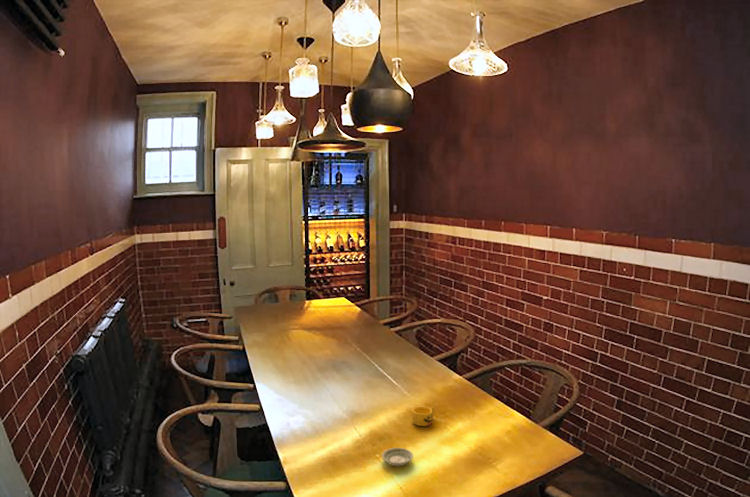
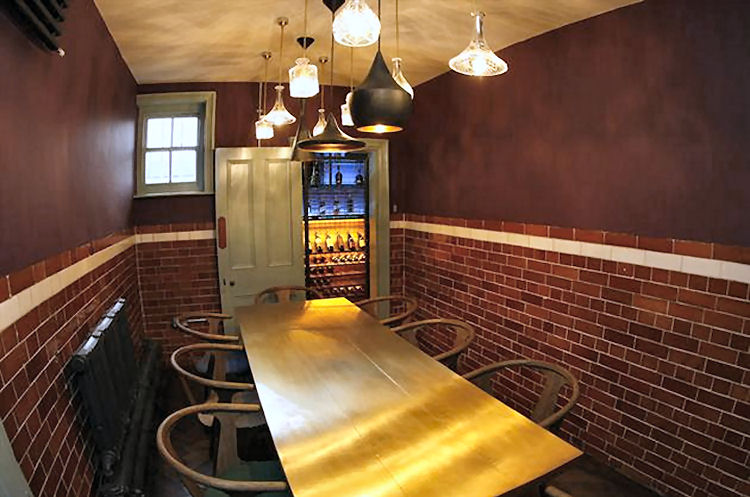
- cup (424, 415)
- saucer (397, 458)
